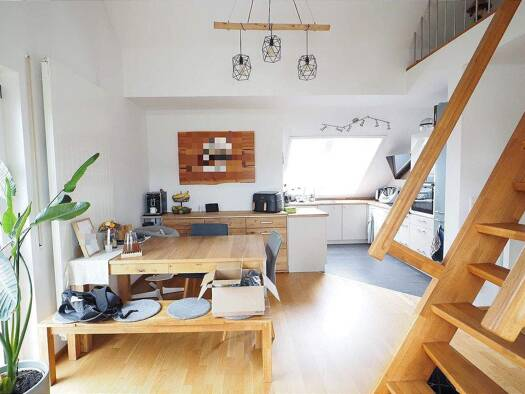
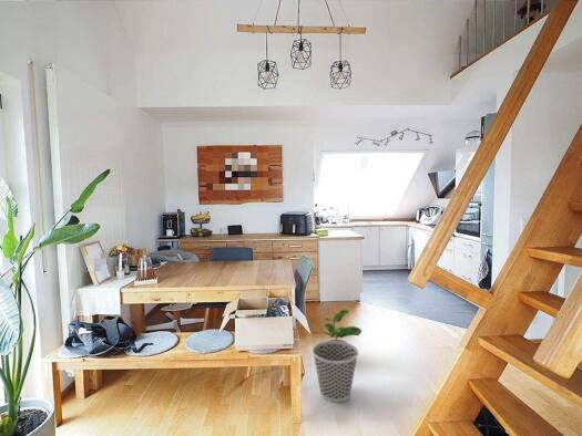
+ potted plant (336, 338)
+ wastebasket (335, 372)
